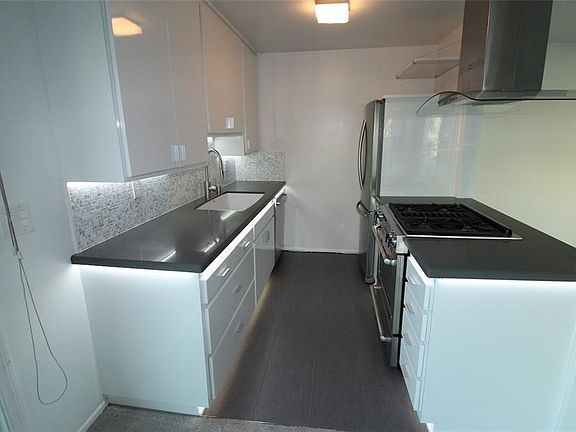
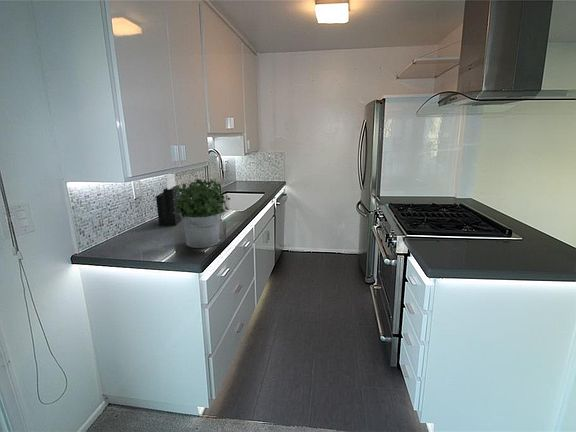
+ knife block (166, 196)
+ potted plant (204, 211)
